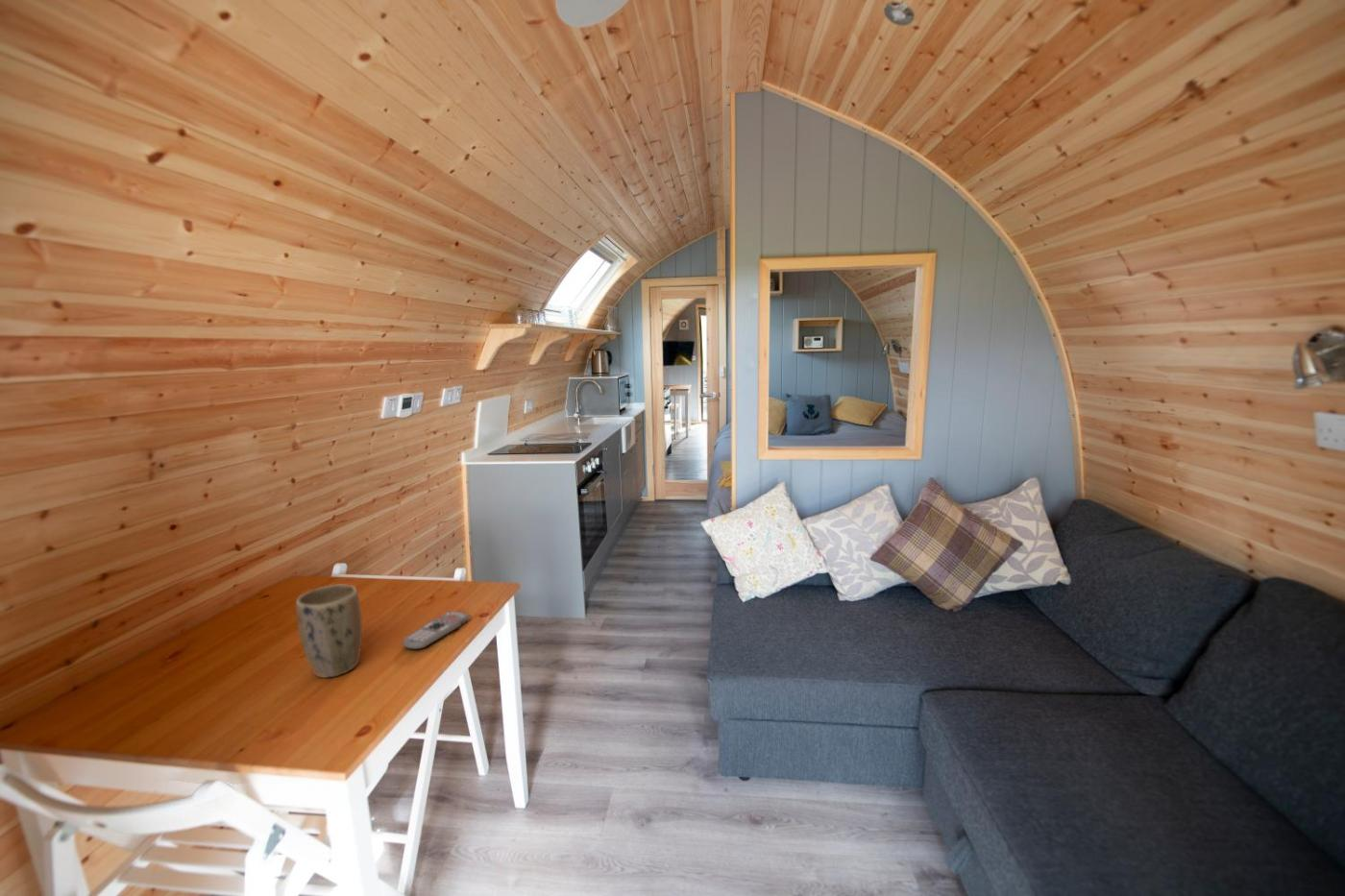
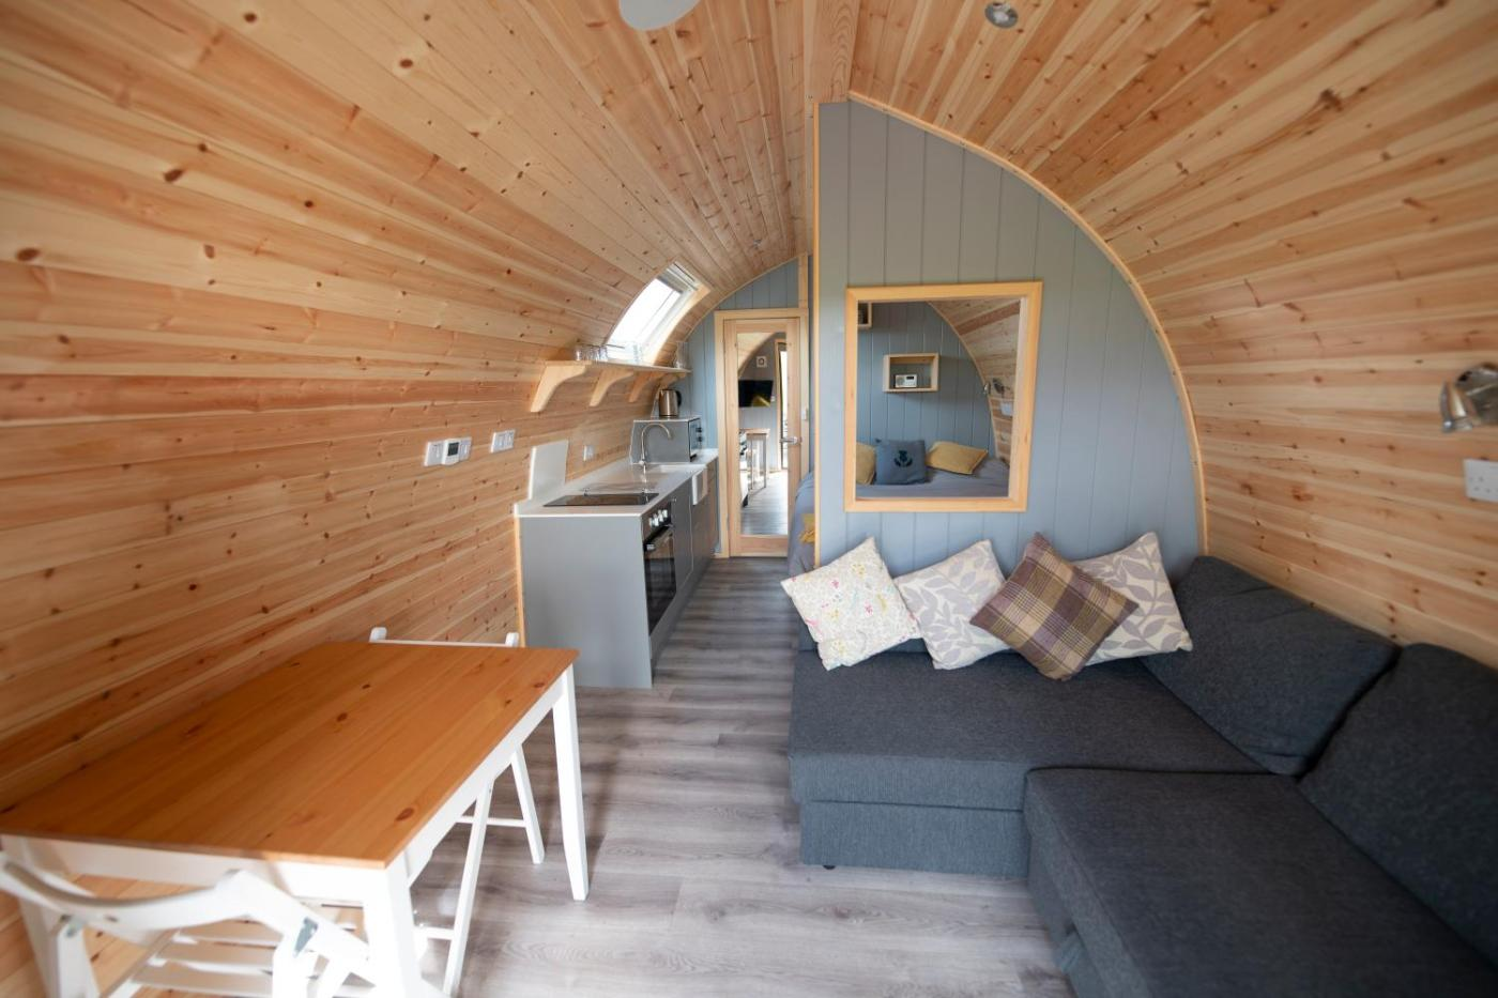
- remote control (436, 629)
- plant pot (331, 631)
